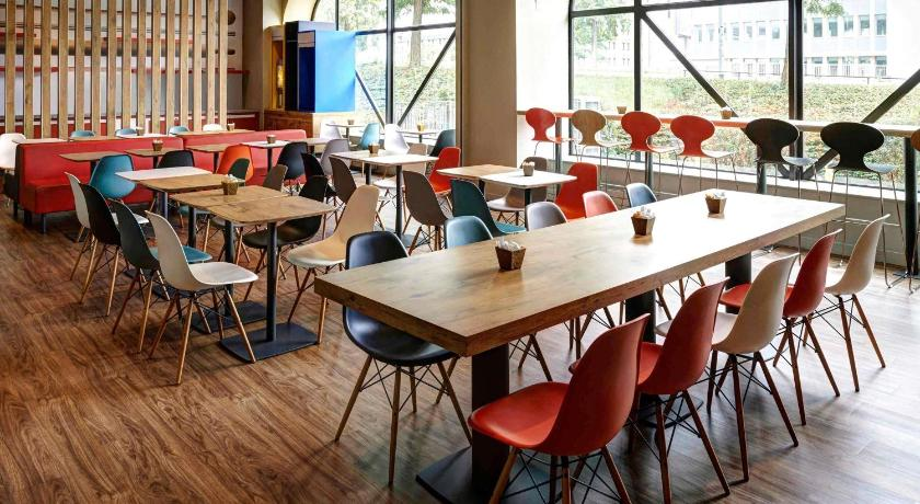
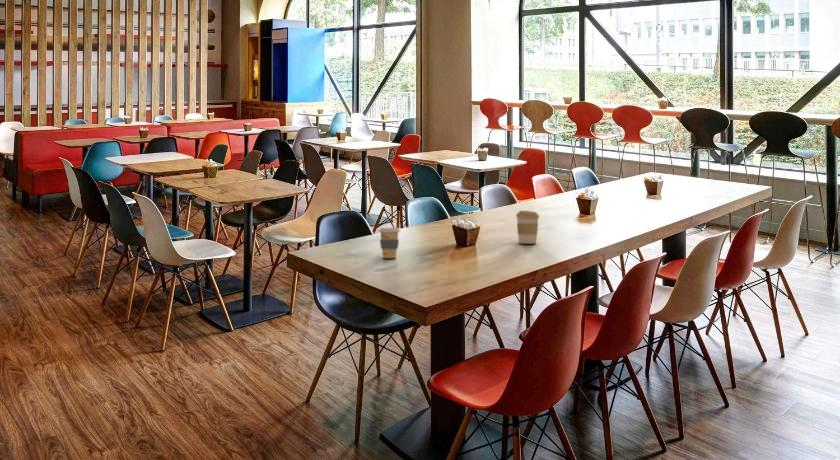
+ coffee cup (527, 226)
+ coffee cup (389, 242)
